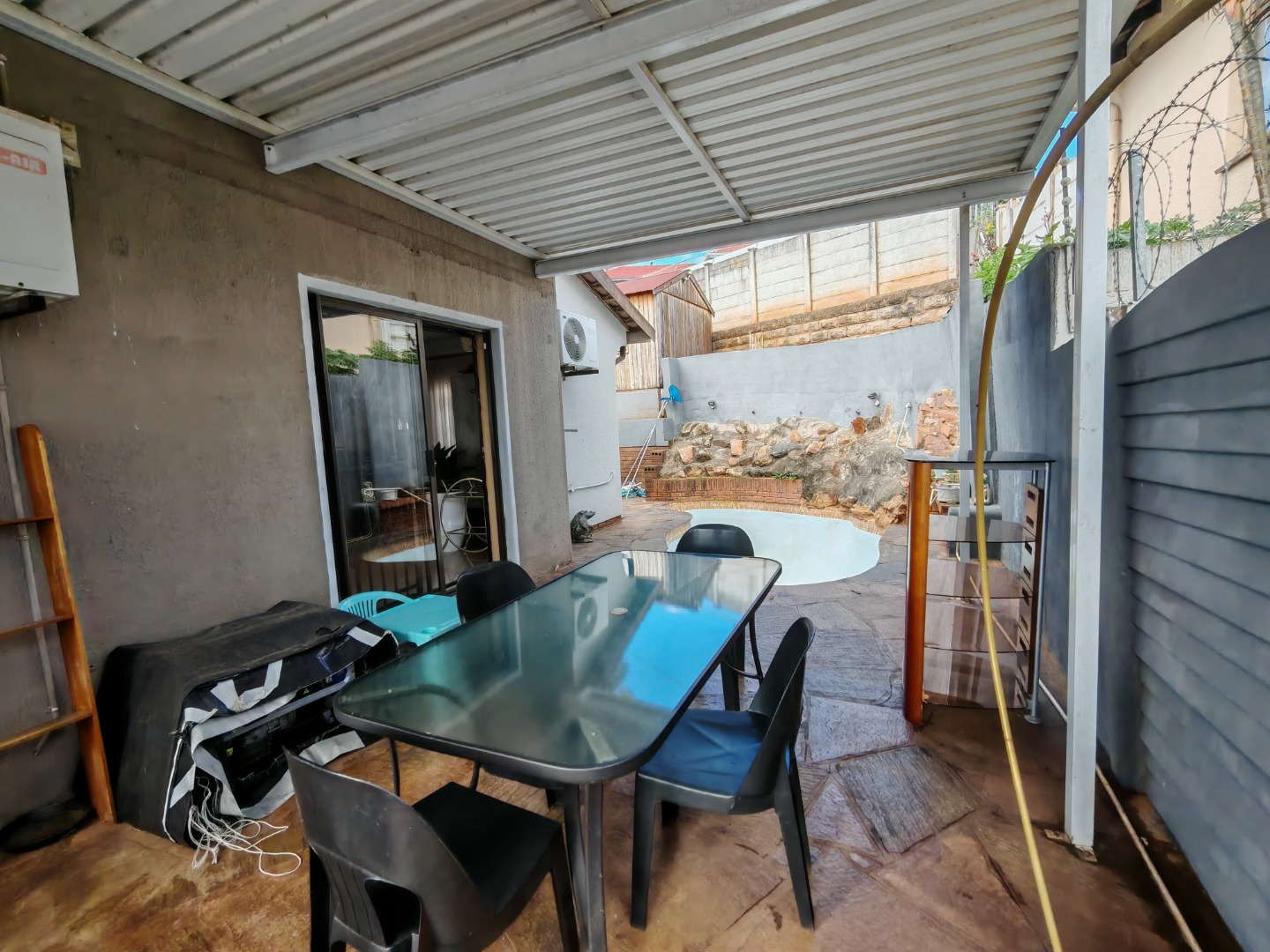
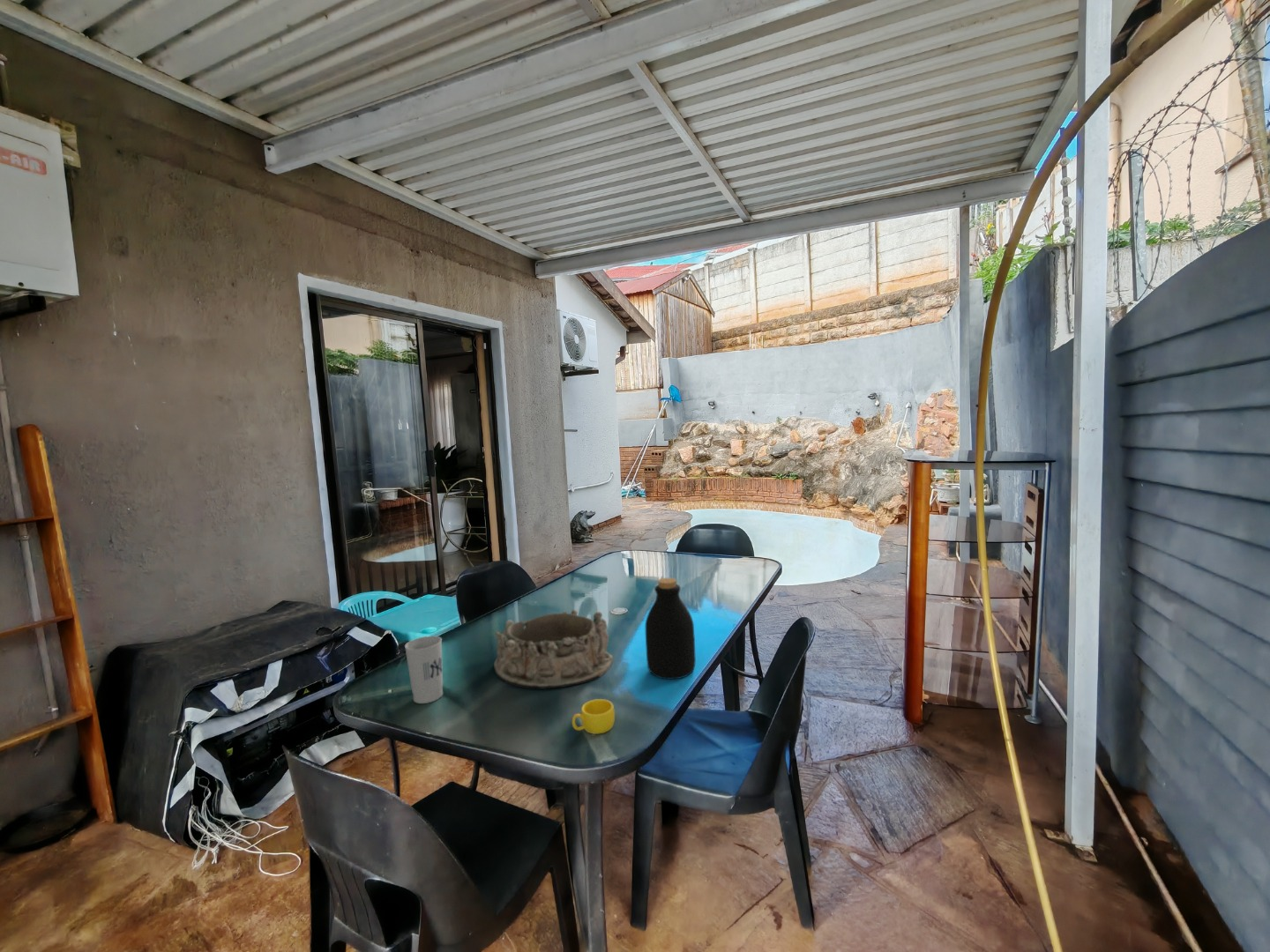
+ cup (425, 669)
+ cup (593, 718)
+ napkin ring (551, 643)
+ bottle (669, 625)
